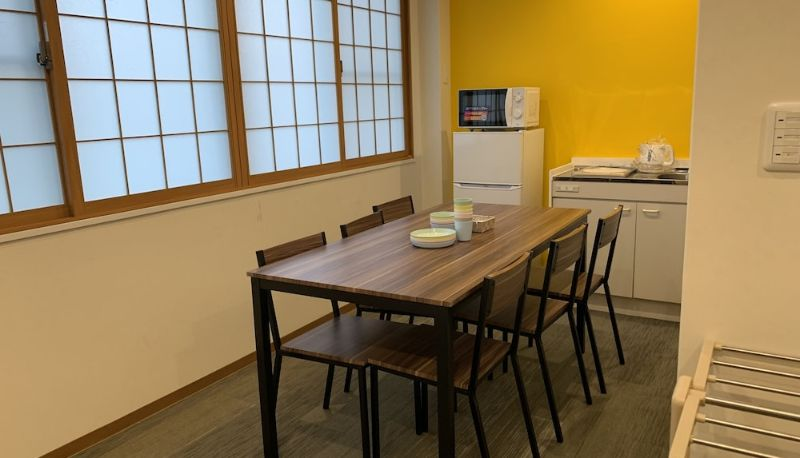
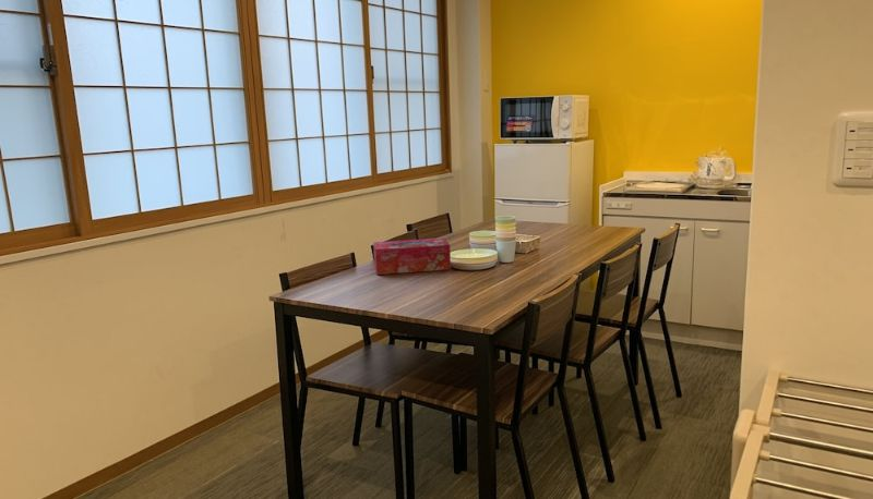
+ tissue box (410, 255)
